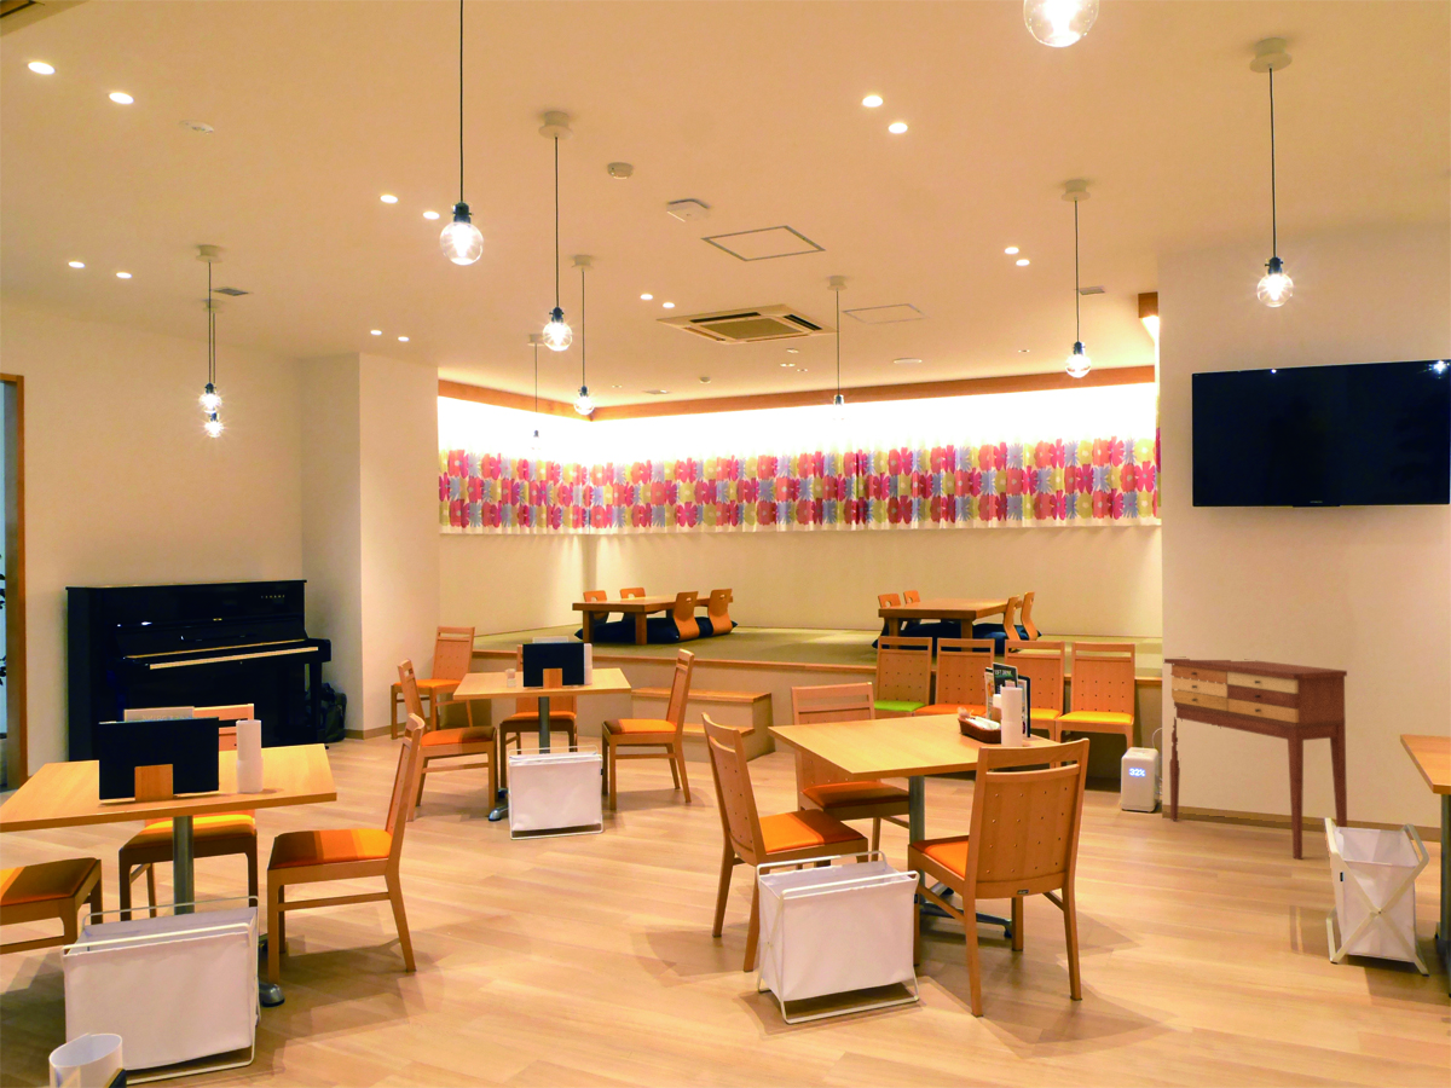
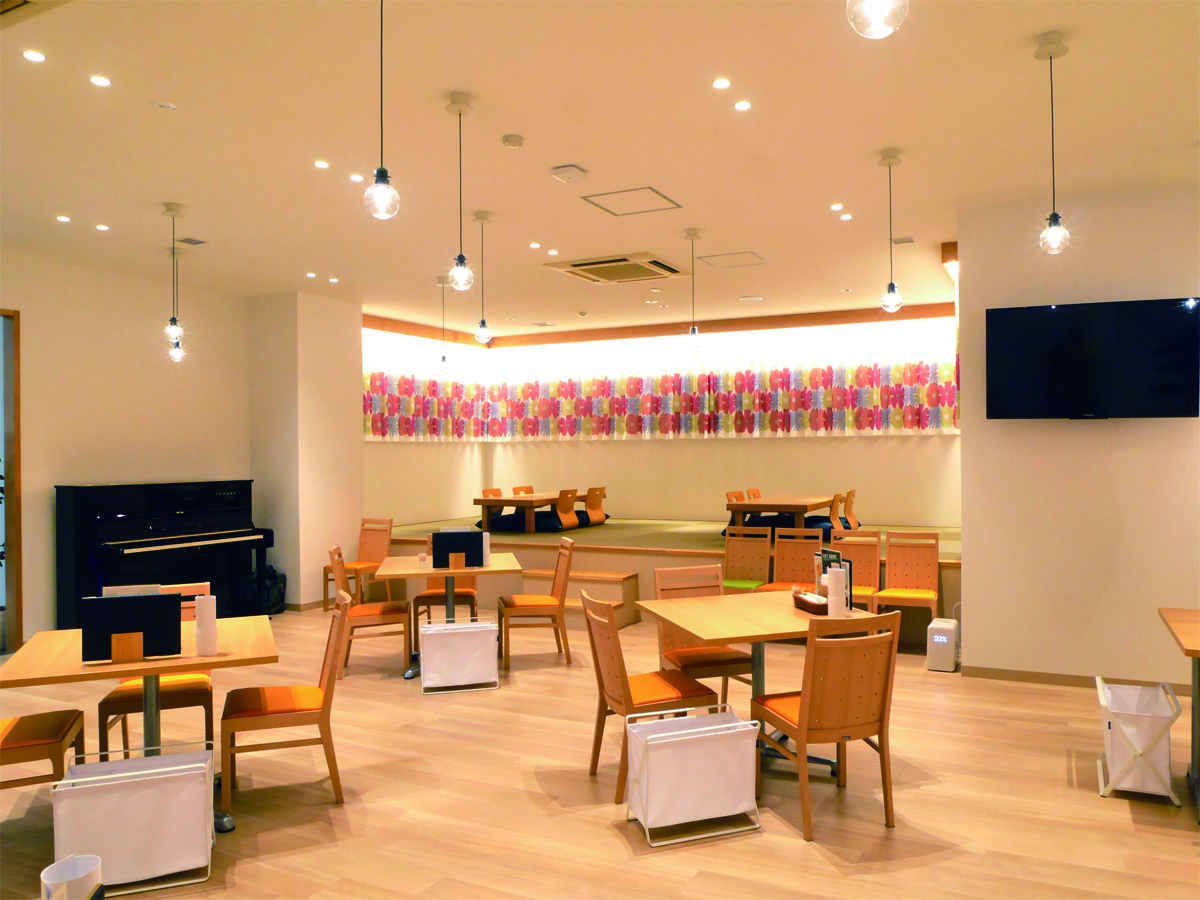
- console table (1255, 733)
